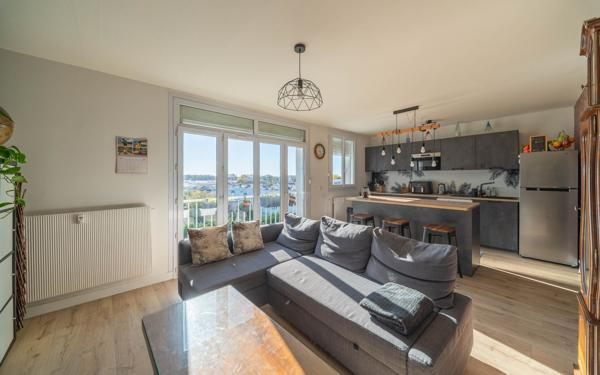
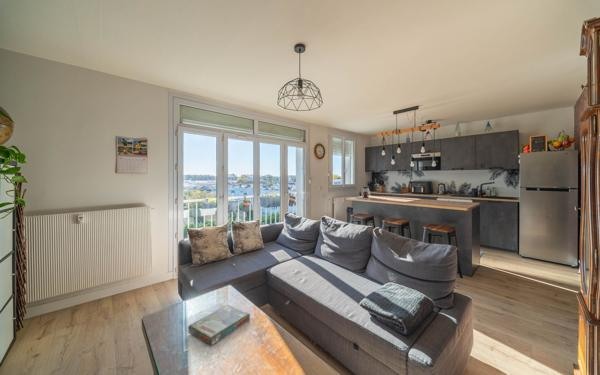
+ board game (220, 322)
